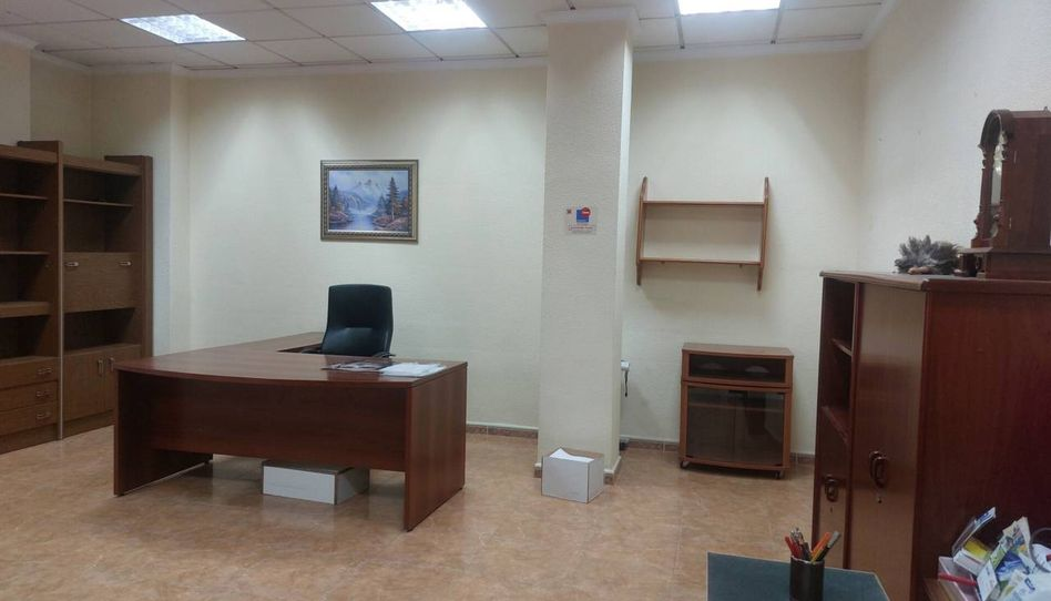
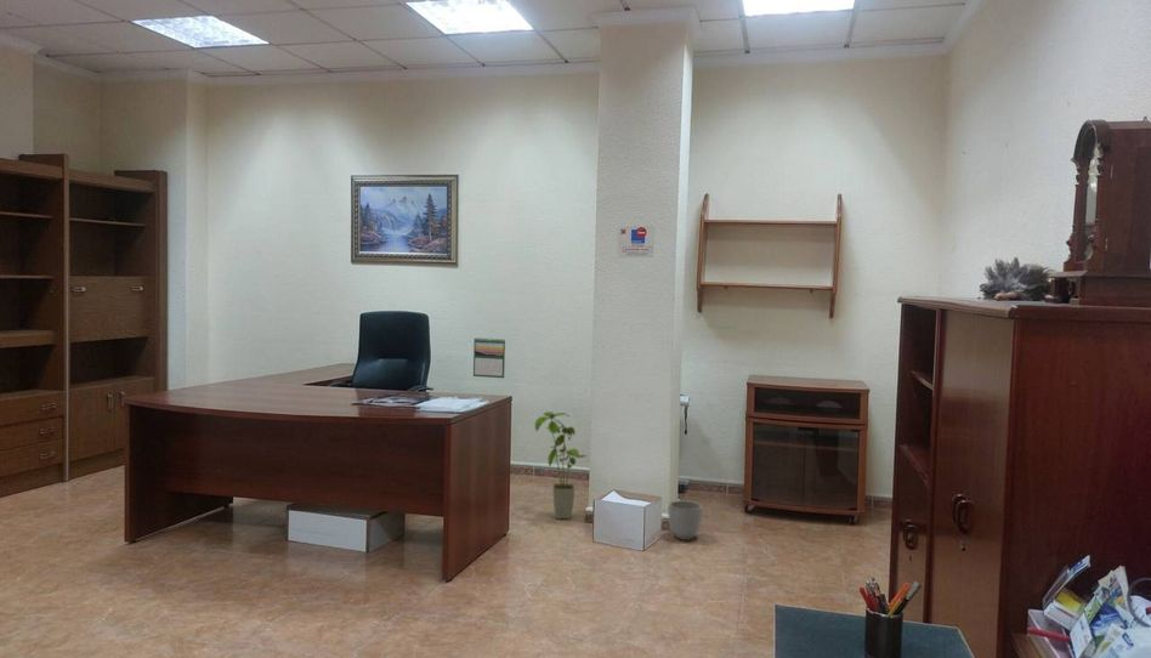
+ planter (685, 521)
+ house plant (559, 467)
+ calendar (488, 357)
